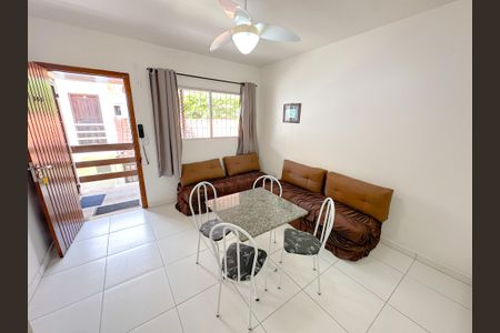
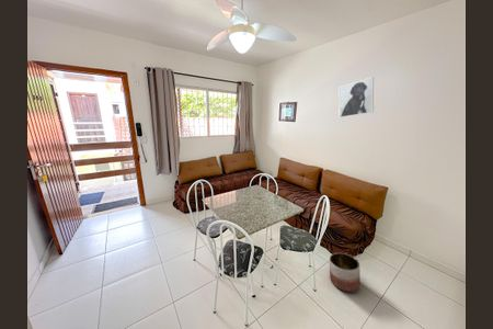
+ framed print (355, 99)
+ planter (344, 271)
